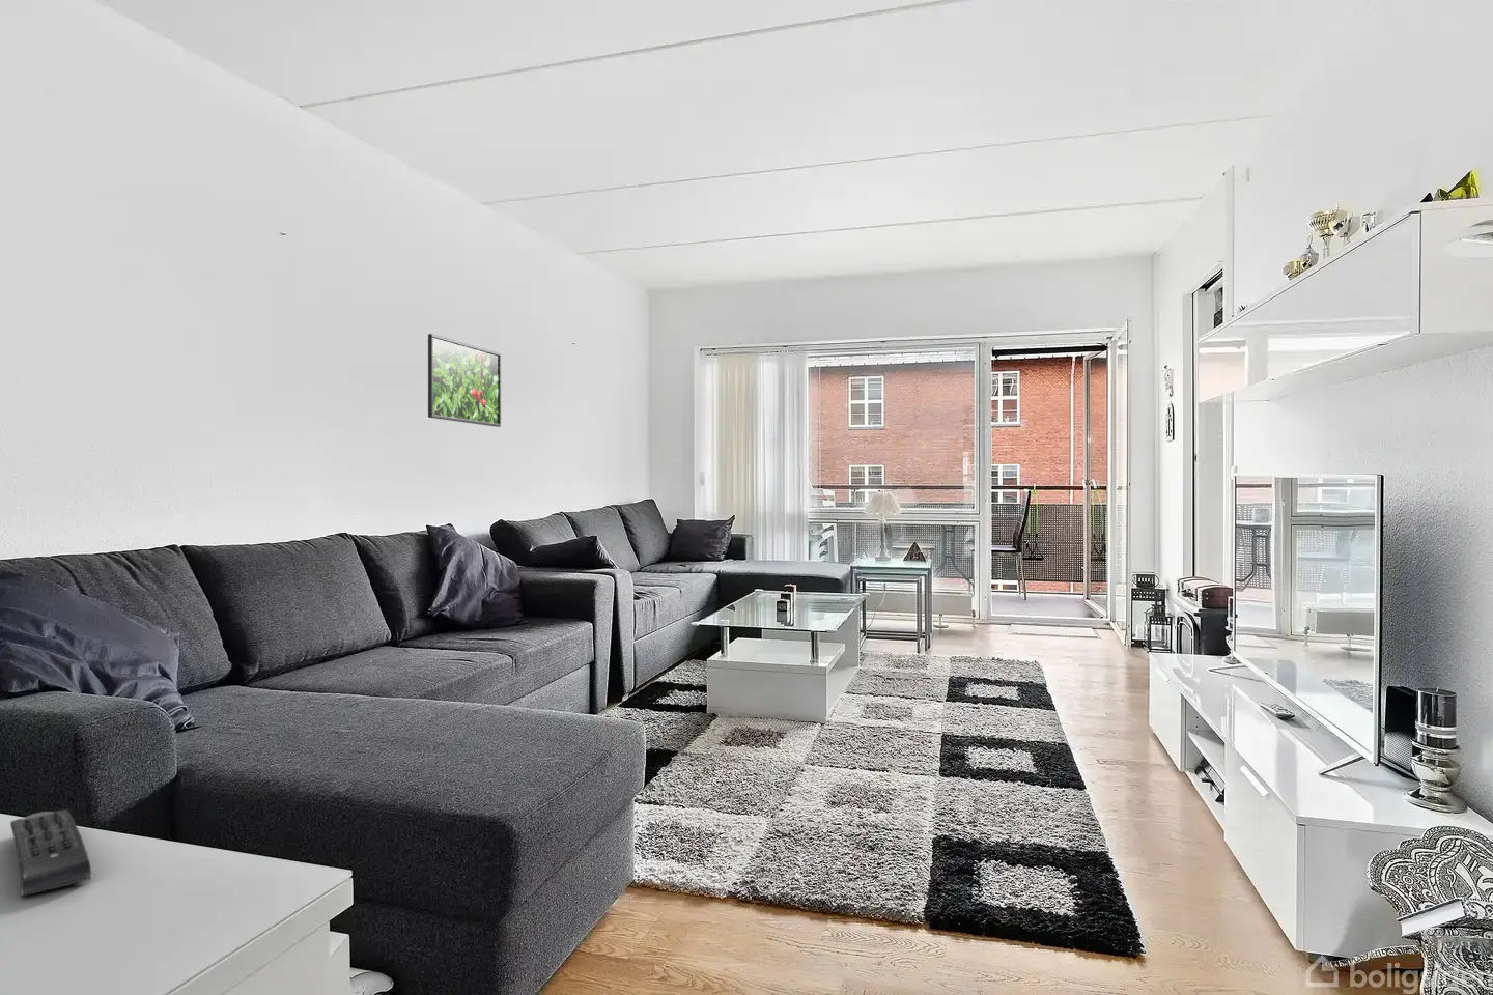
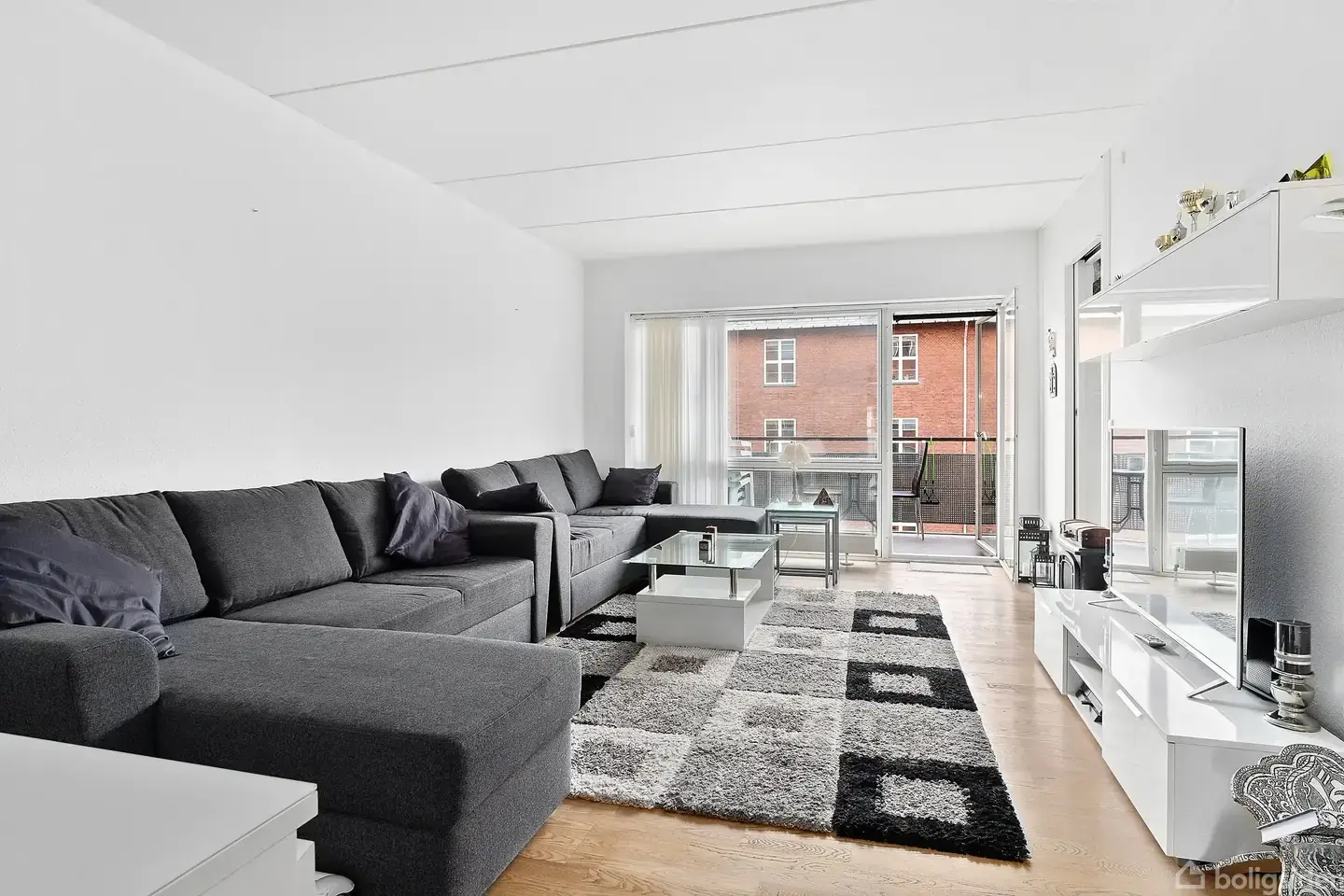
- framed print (467, 382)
- remote control (46, 843)
